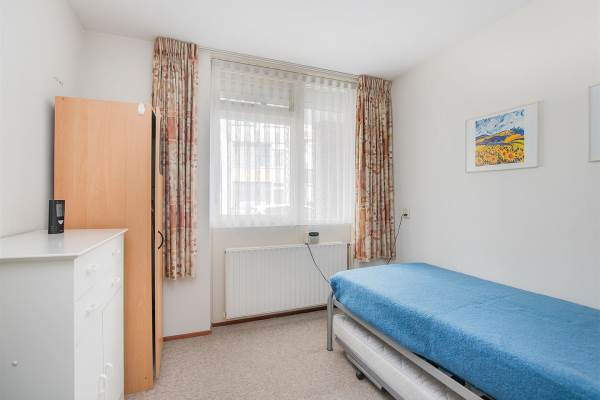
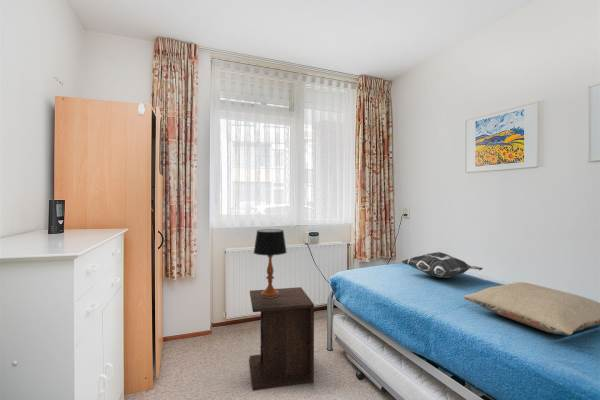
+ decorative pillow (440, 264)
+ nightstand (279, 333)
+ pillow (537, 305)
+ table lamp (270, 262)
